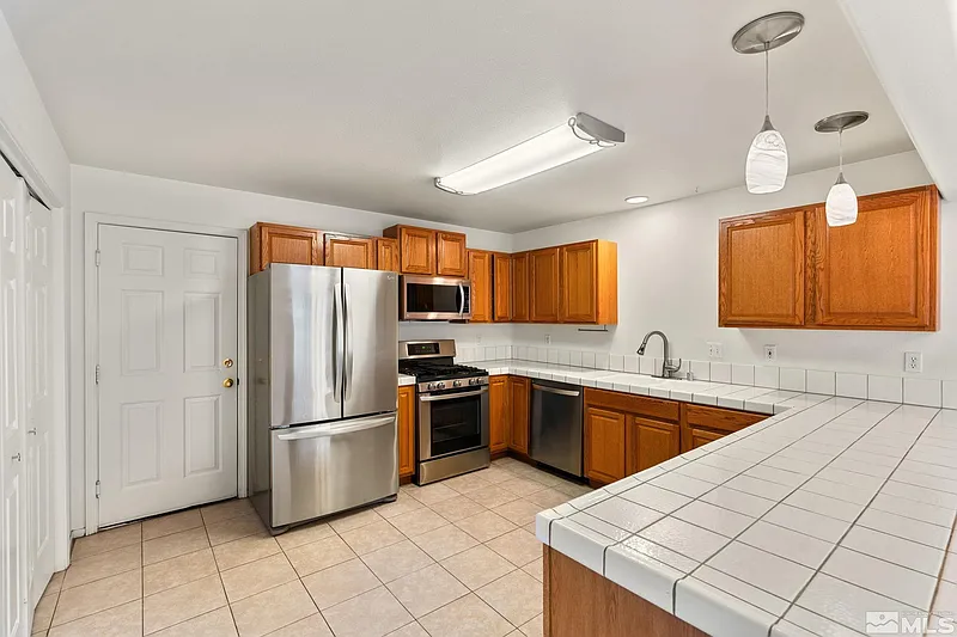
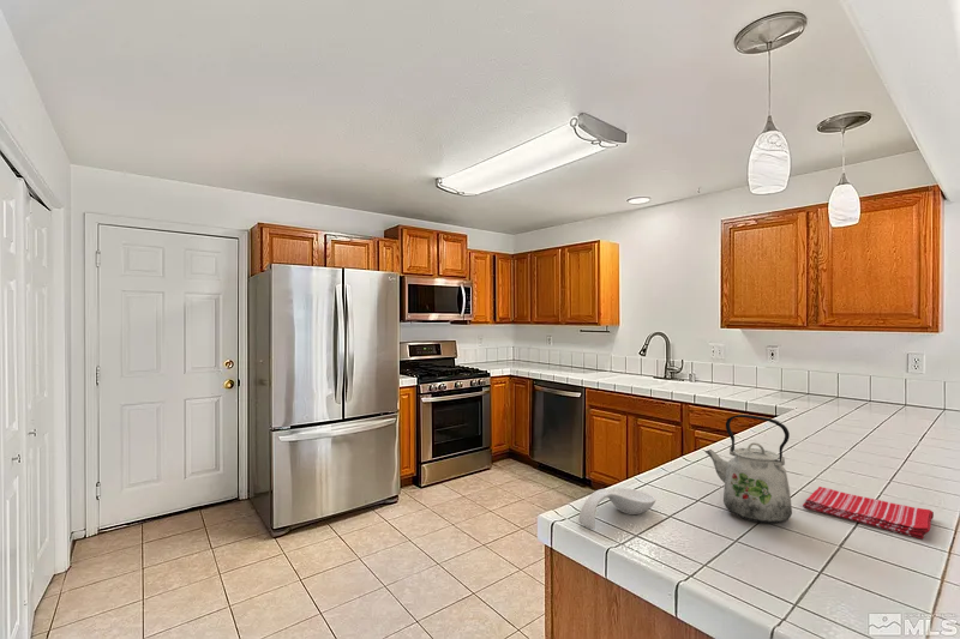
+ spoon rest (617, 501)
+ dish towel (866, 508)
+ kettle (744, 463)
